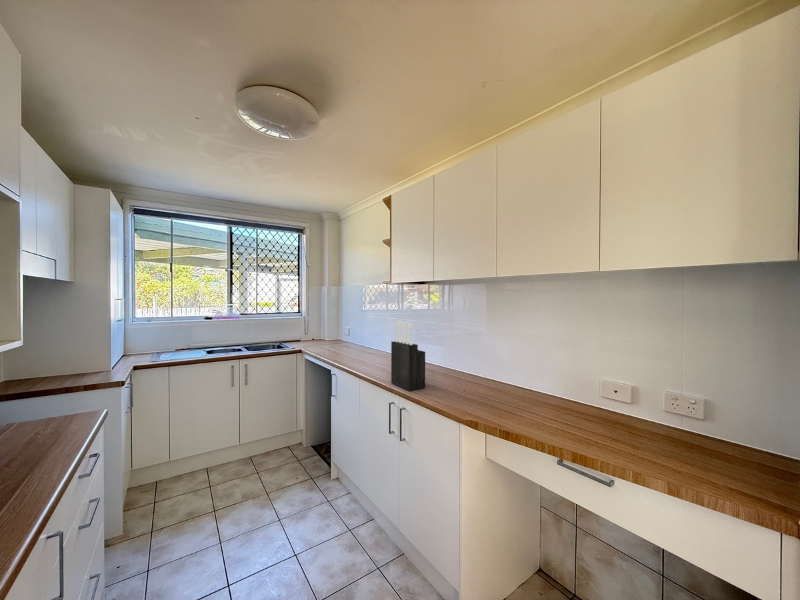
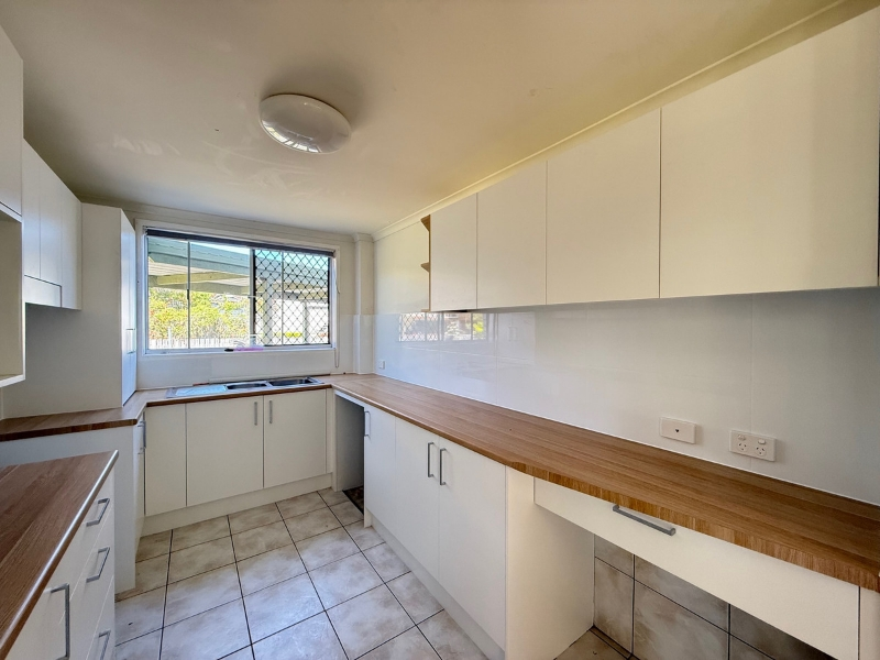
- knife block (409, 353)
